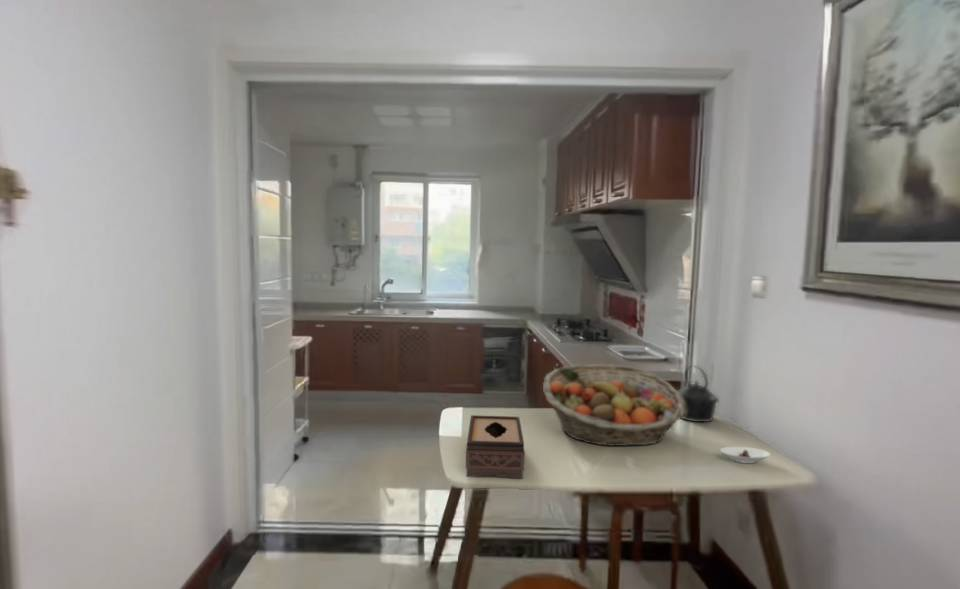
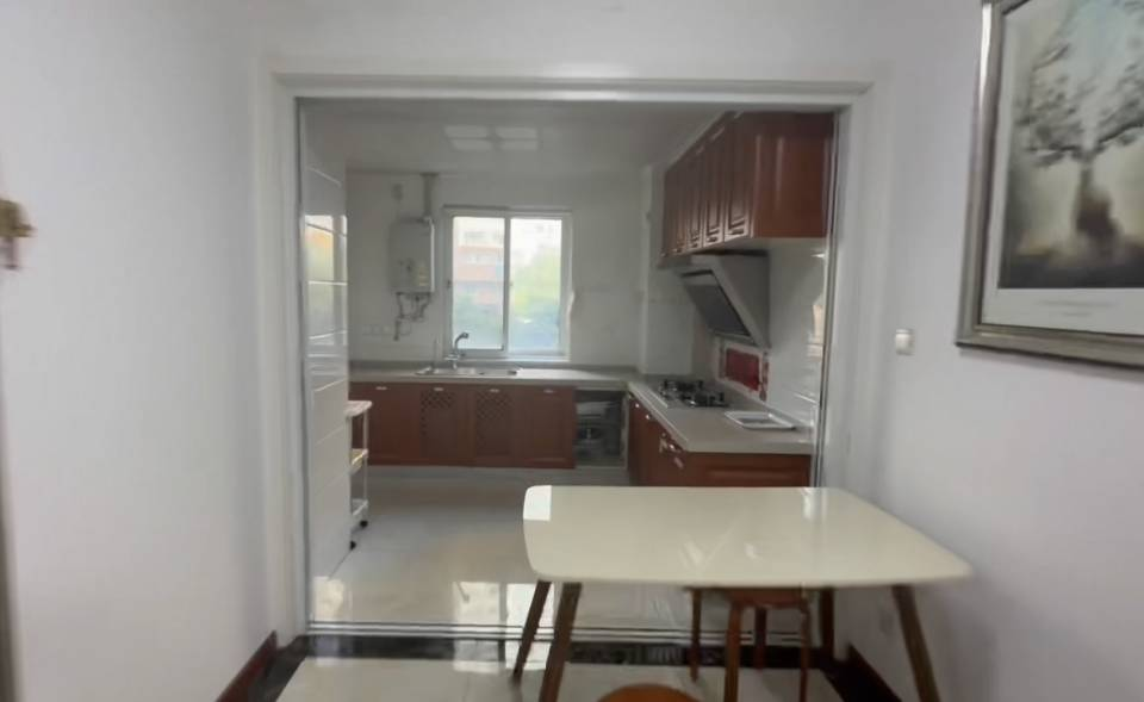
- tissue box (494, 444)
- kettle (700, 394)
- fruit basket (611, 402)
- saucer (744, 455)
